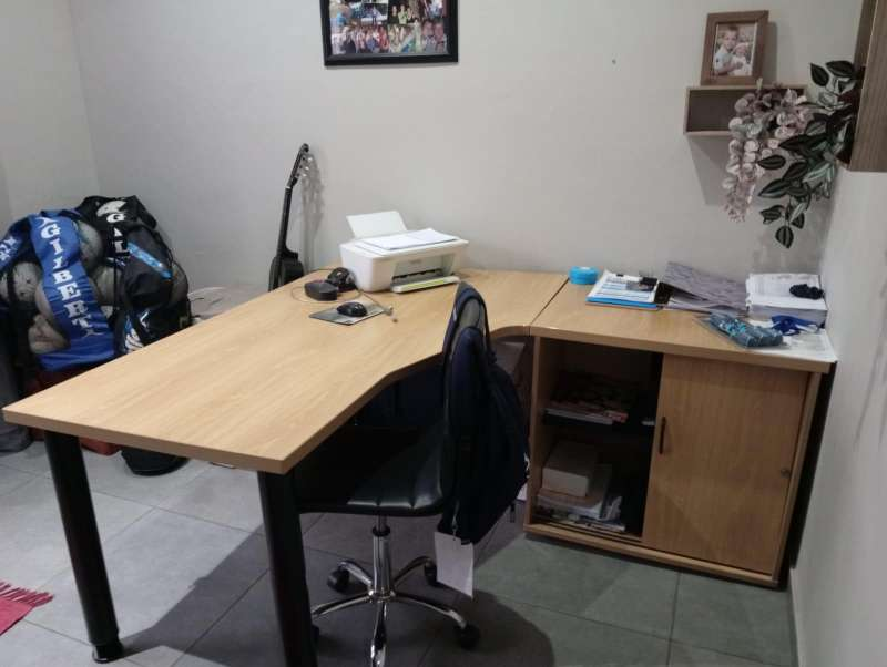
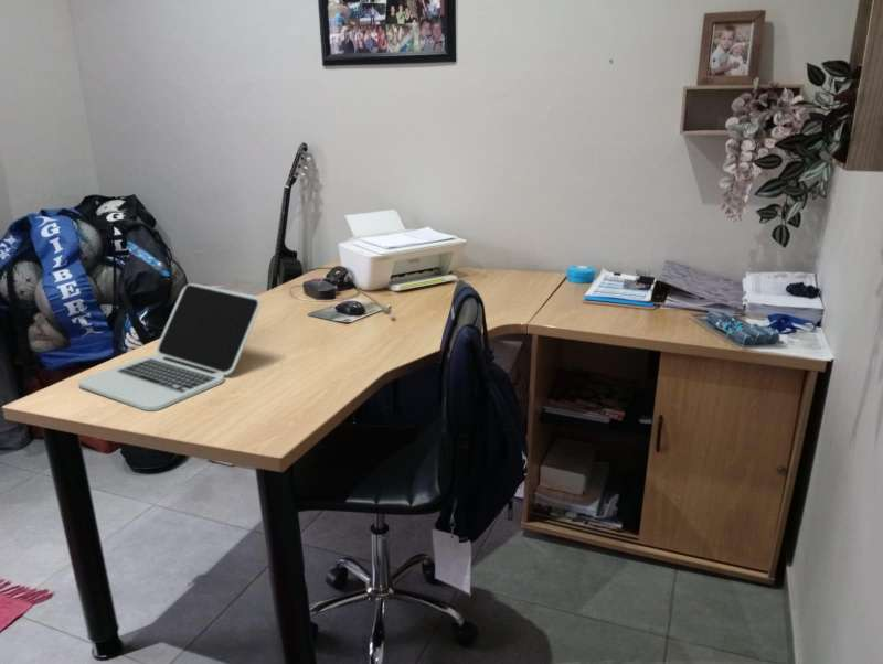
+ laptop (171, 340)
